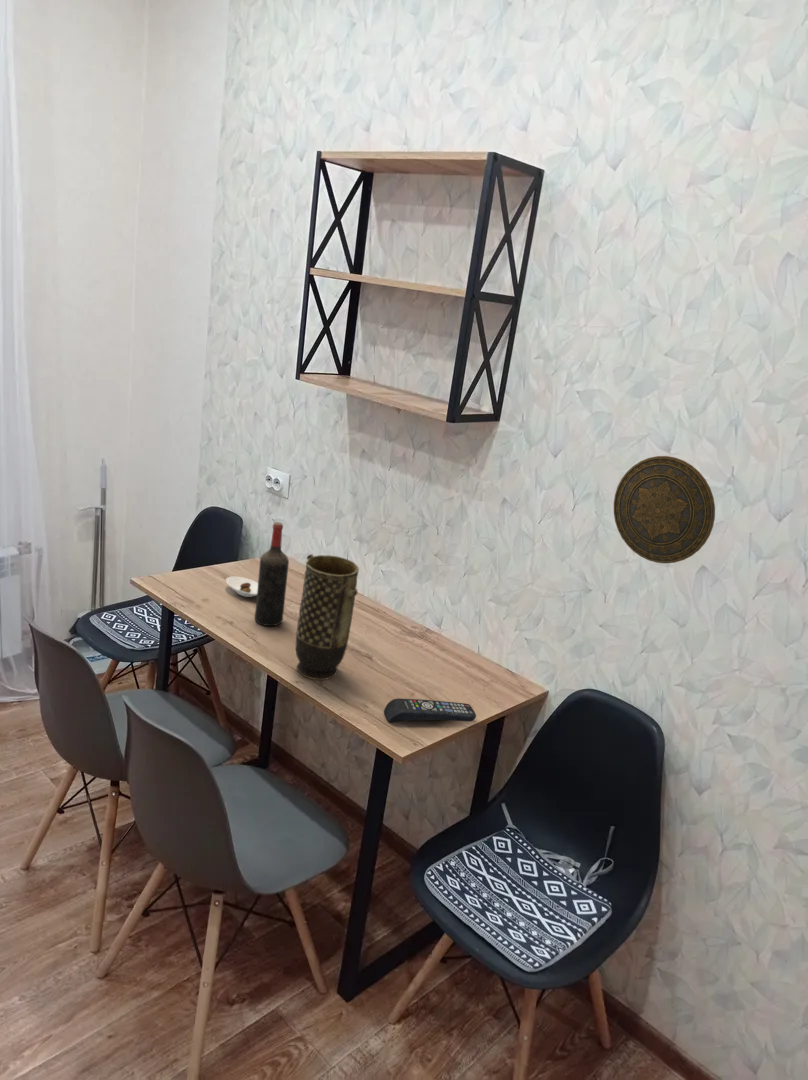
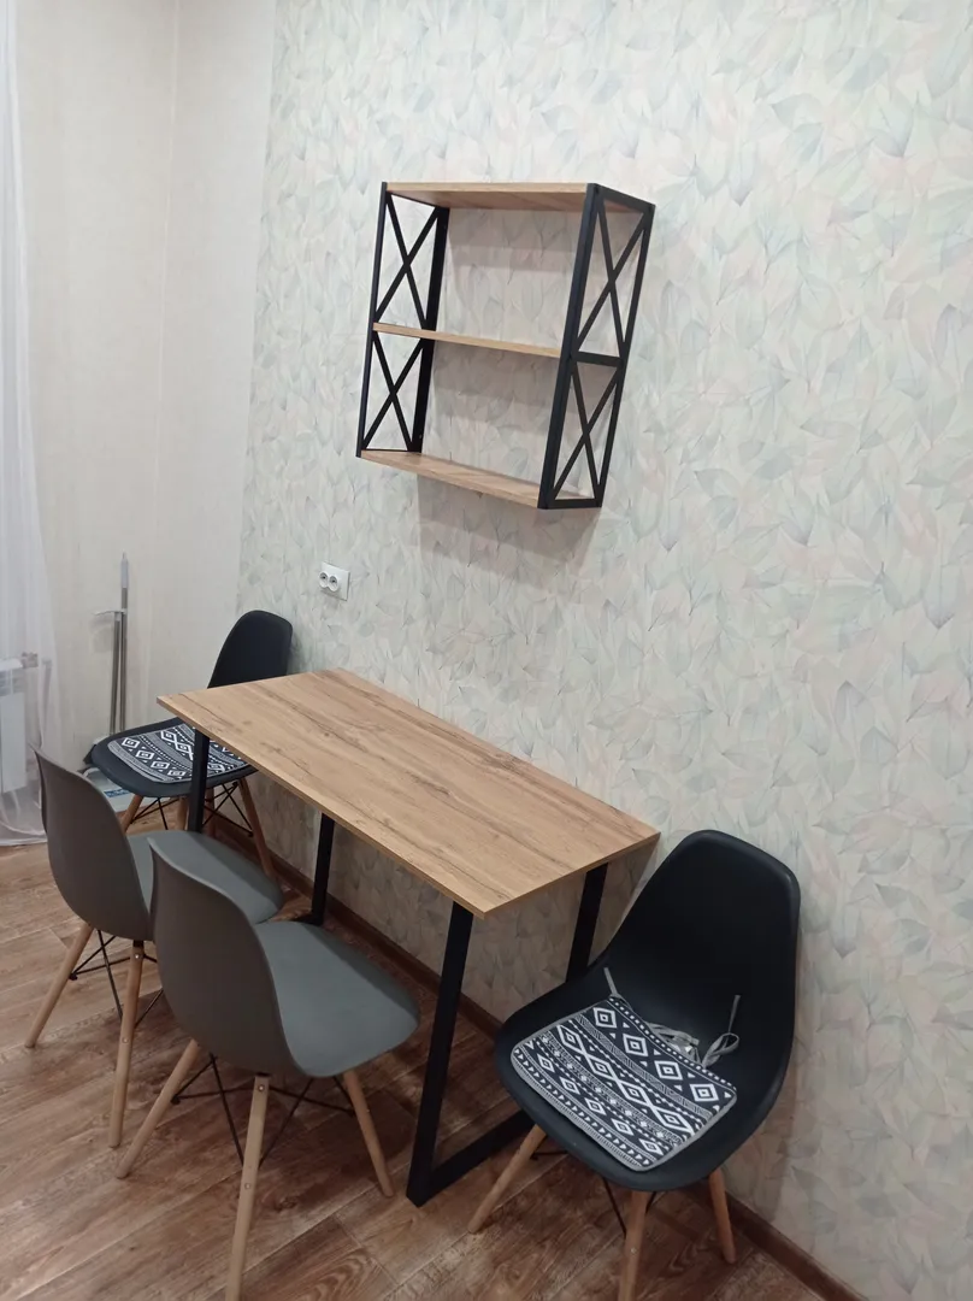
- vase (324, 618)
- decorative plate (659, 510)
- remote control (430, 710)
- saucer (244, 588)
- wine bottle (273, 573)
